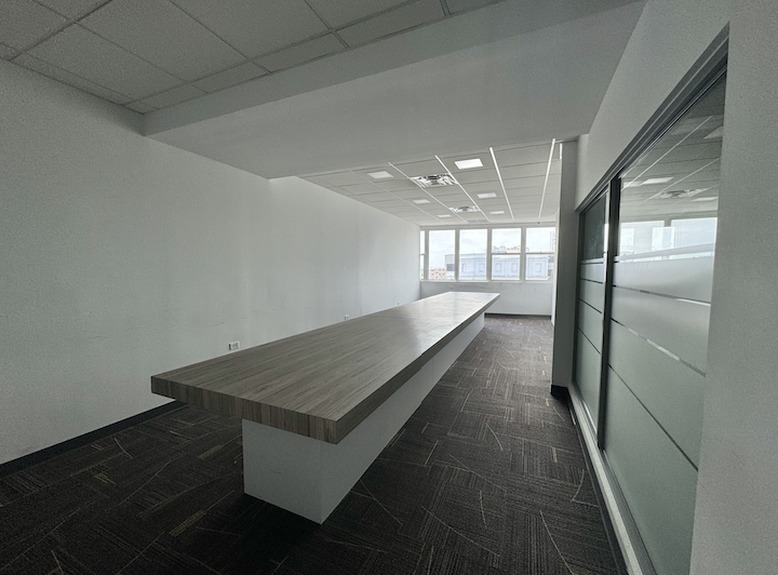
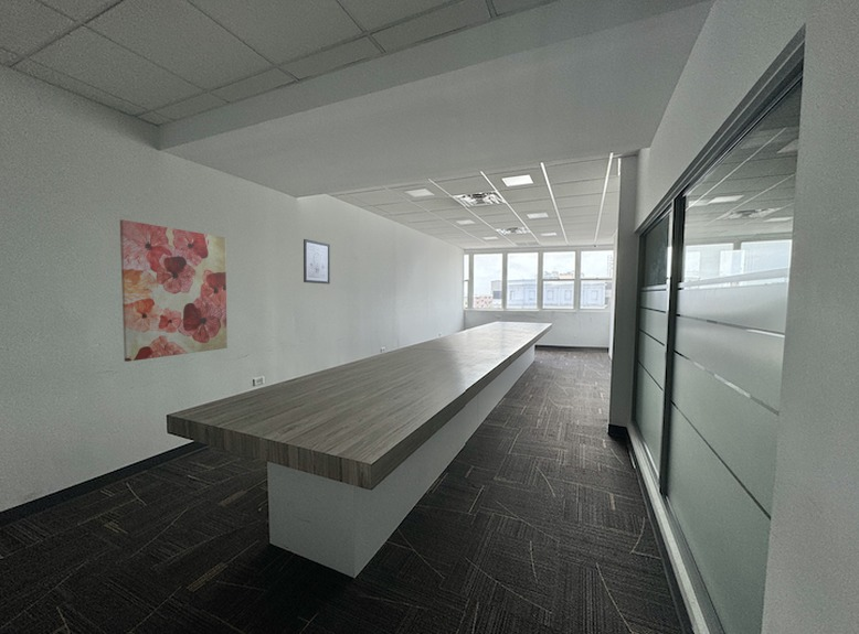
+ wall art (317, 262)
+ wall art (180, 292)
